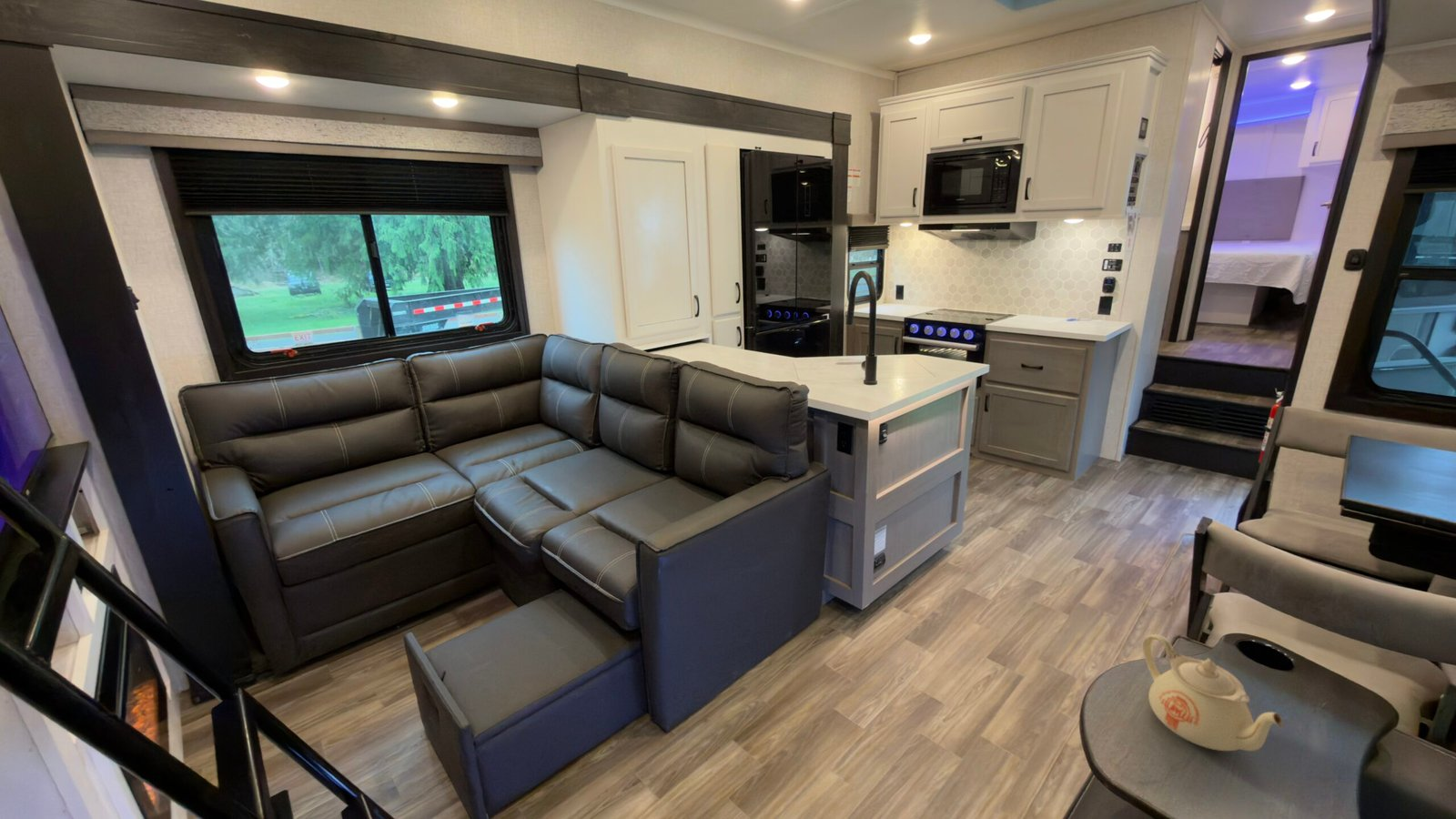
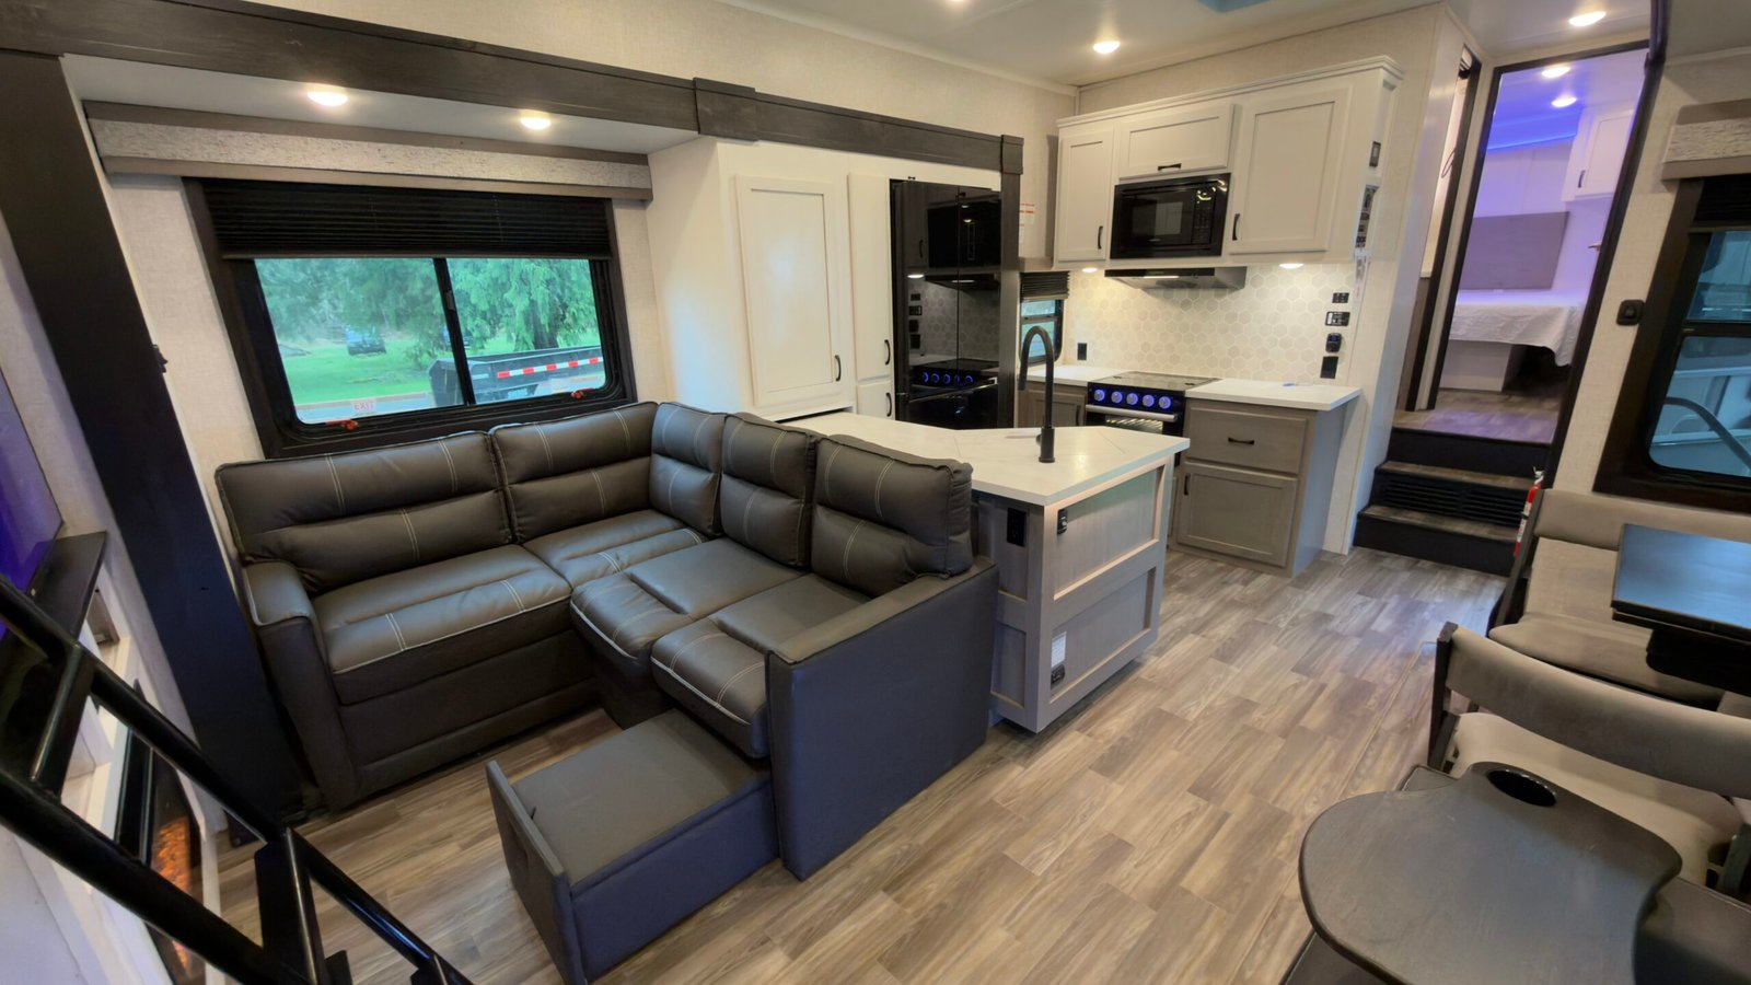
- teapot (1203, 693)
